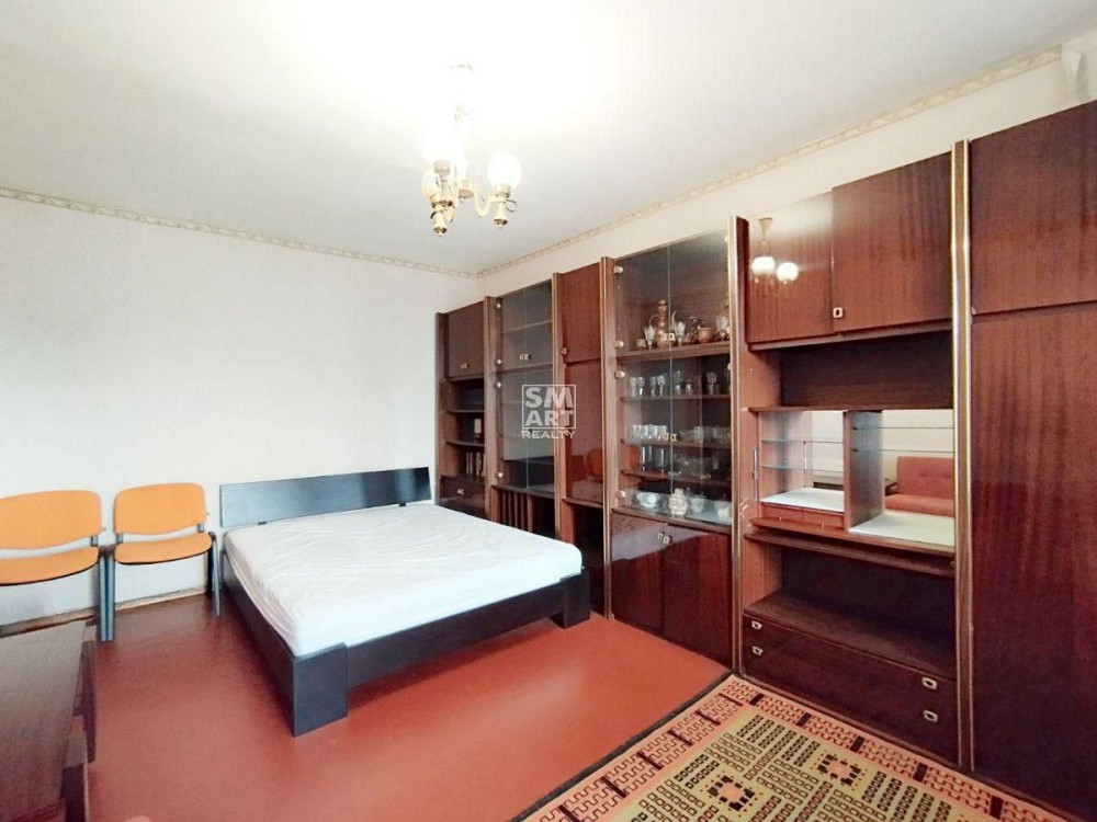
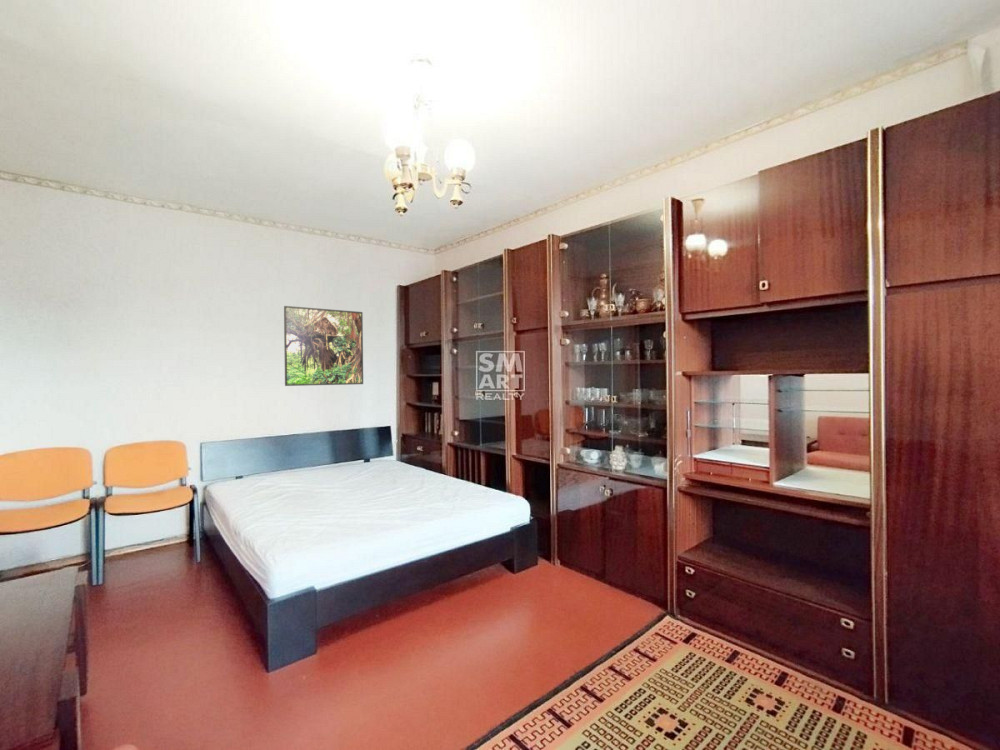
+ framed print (325, 347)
